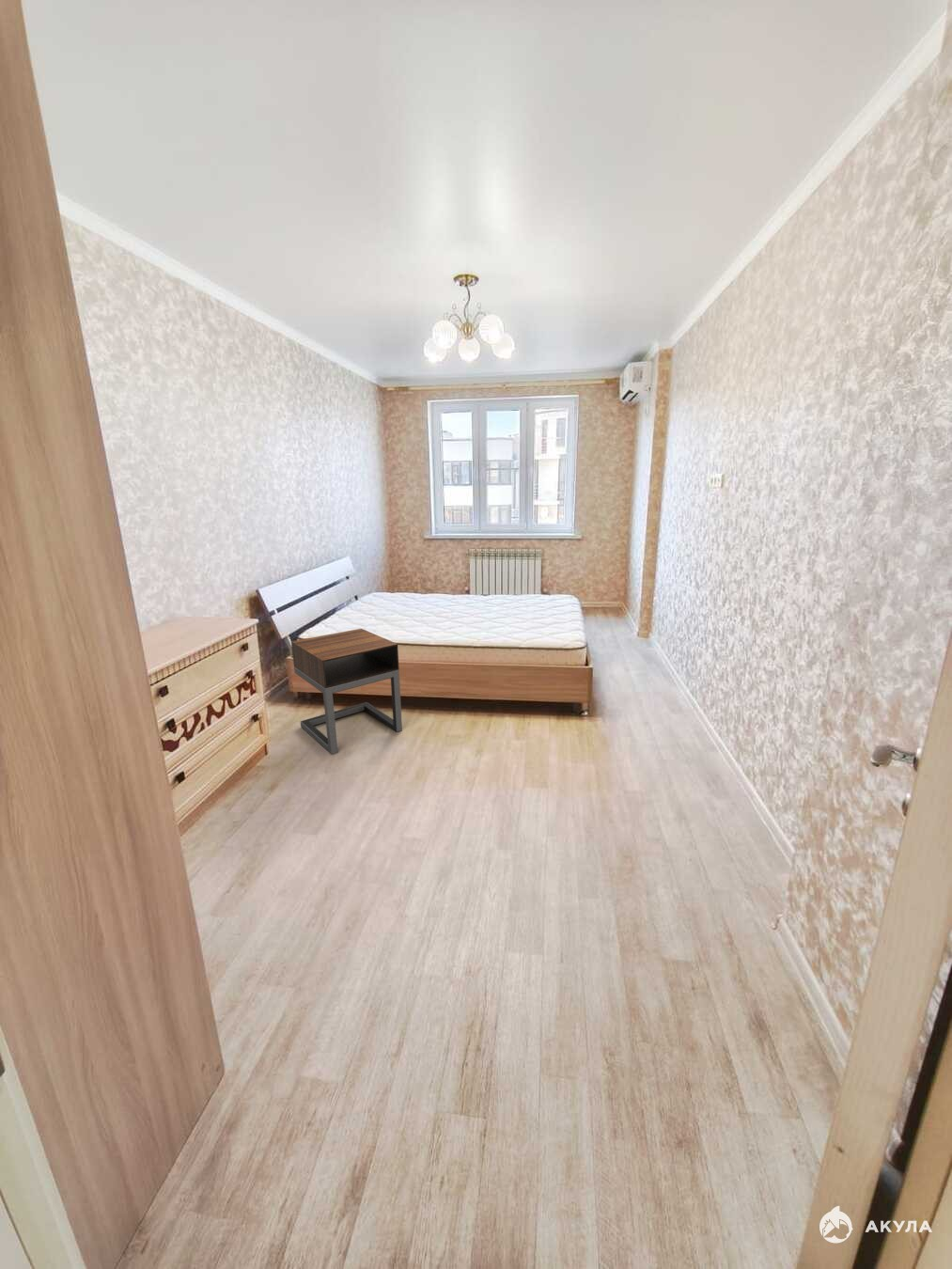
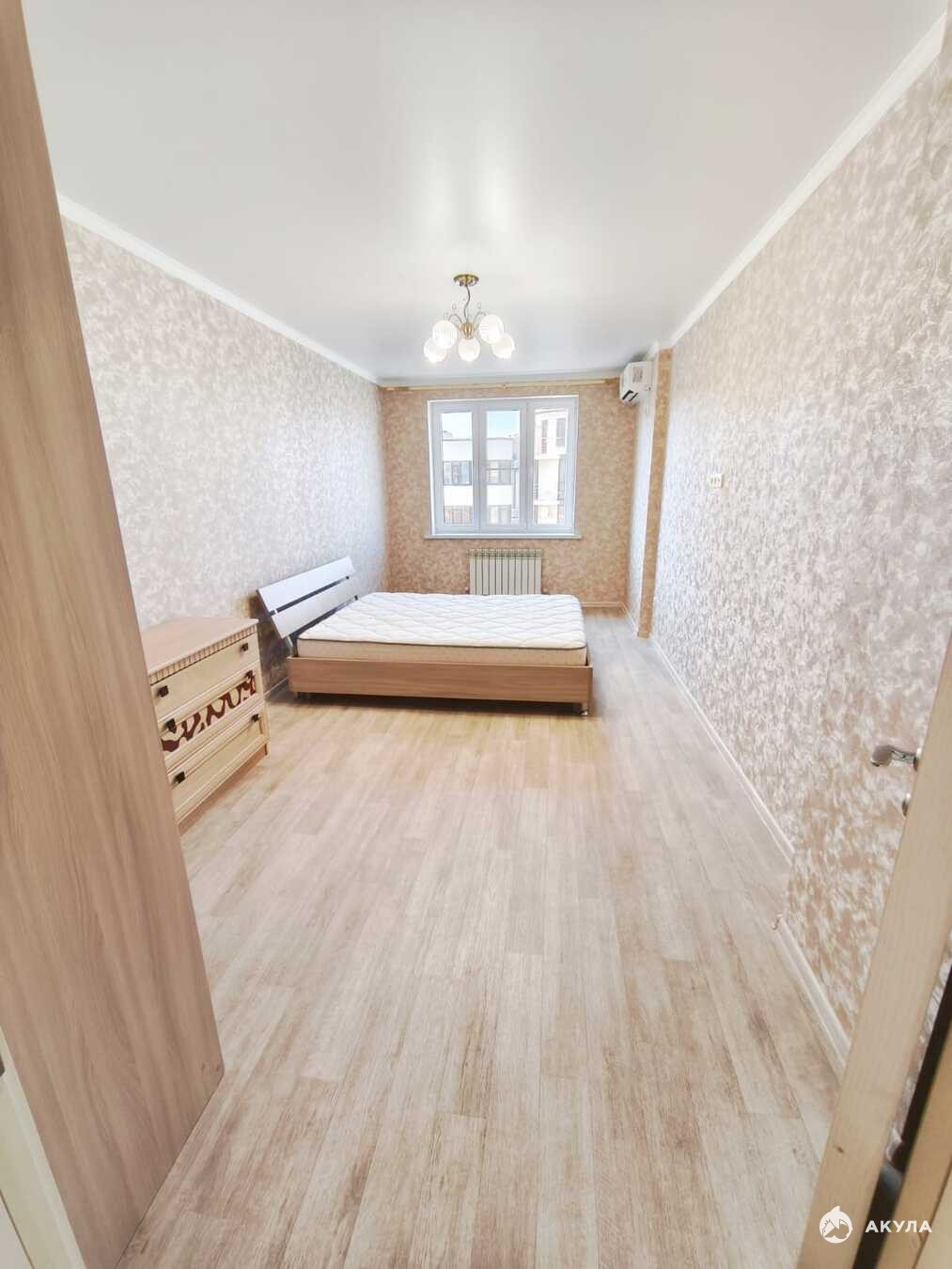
- nightstand (347, 686)
